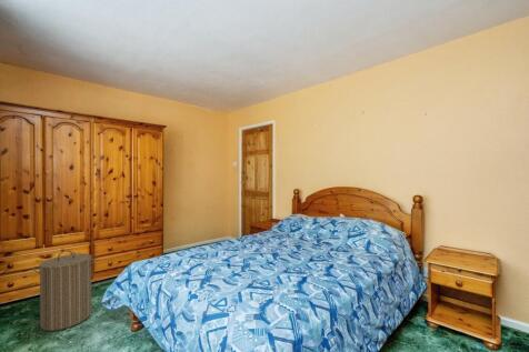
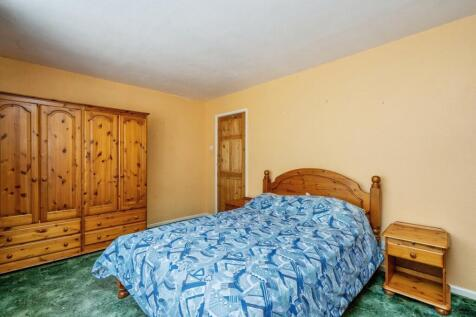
- laundry hamper (67, 284)
